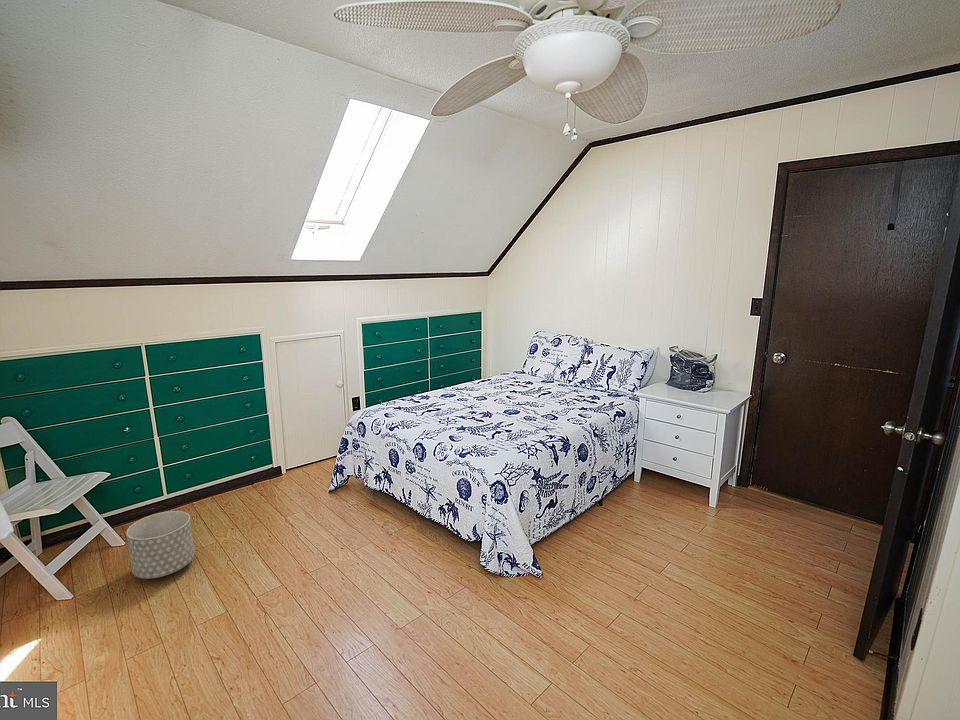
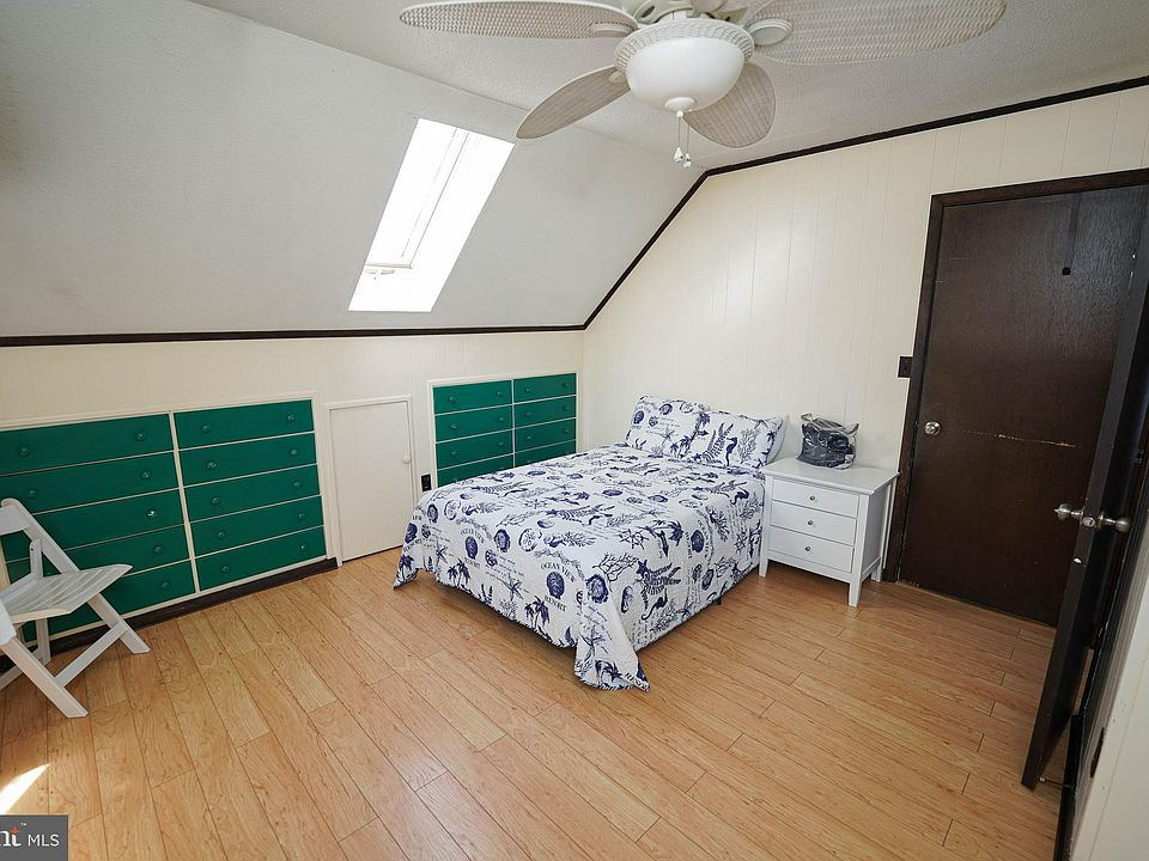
- planter (162, 546)
